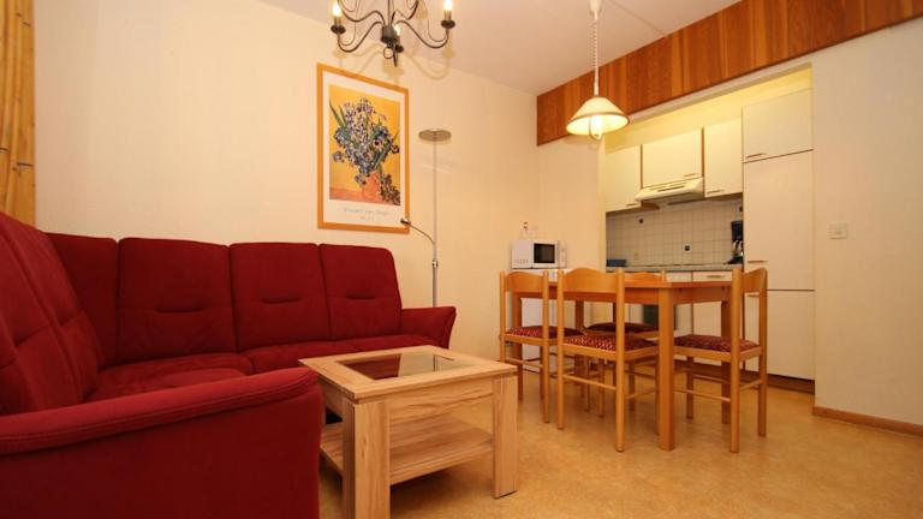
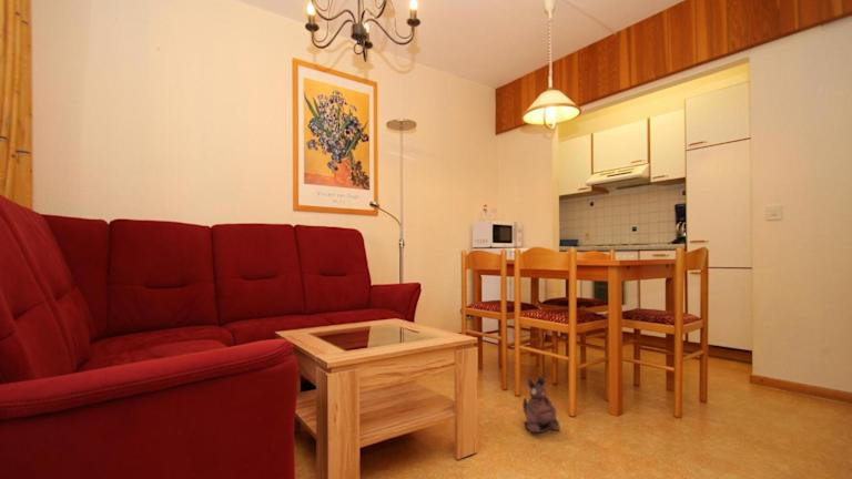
+ plush toy (534, 399)
